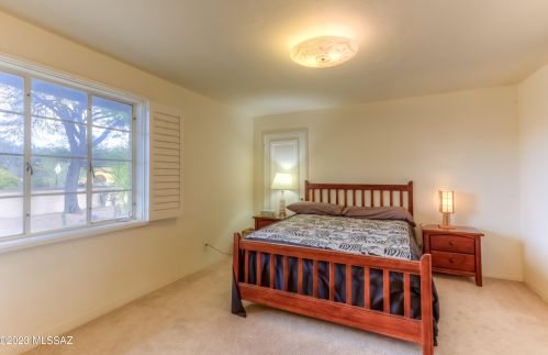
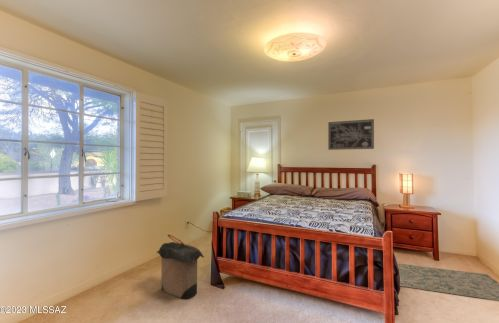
+ laundry hamper (180, 261)
+ rug (432, 277)
+ wall art (350, 135)
